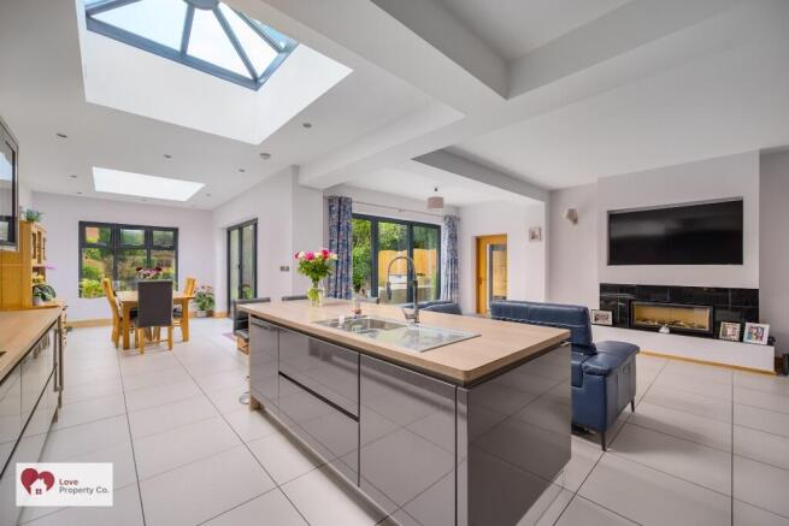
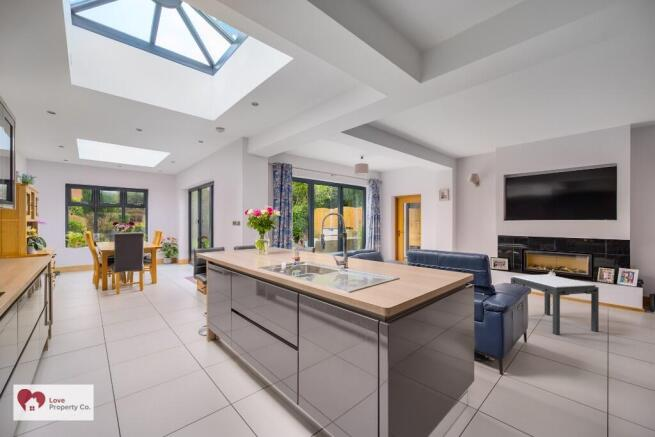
+ side table (549, 301)
